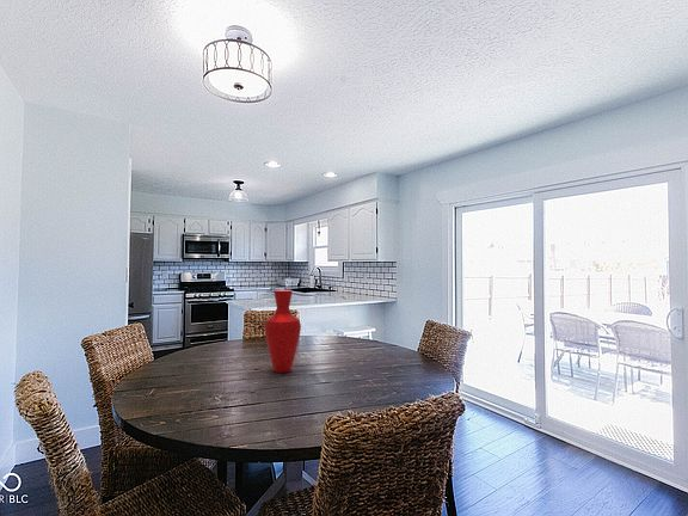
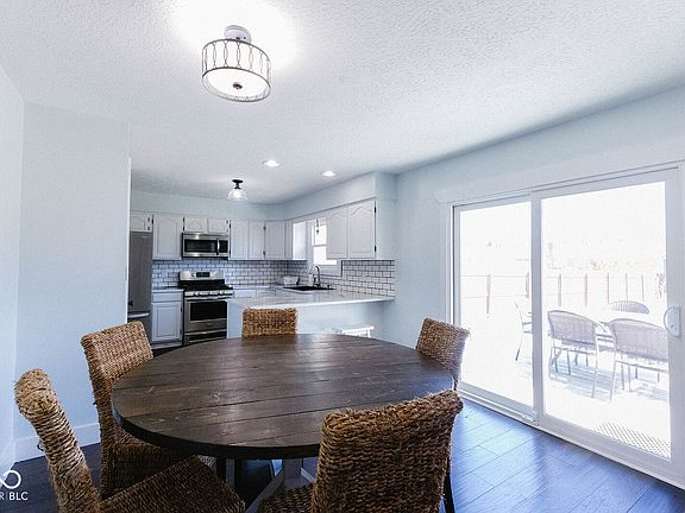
- vase (282, 330)
